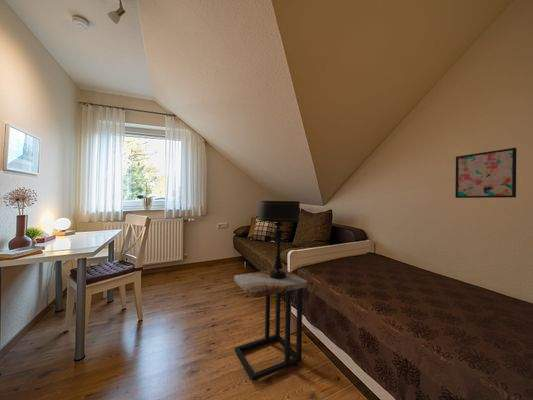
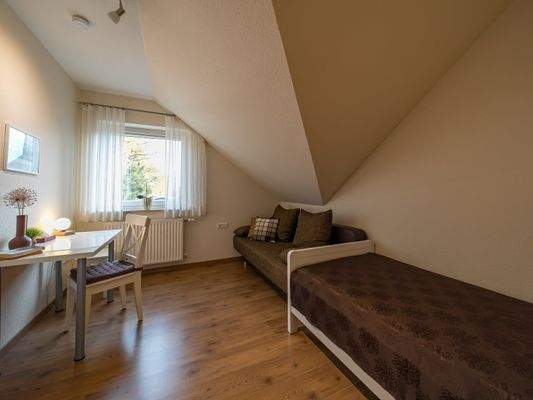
- table lamp (278, 238)
- wall art (483, 175)
- side table (269, 317)
